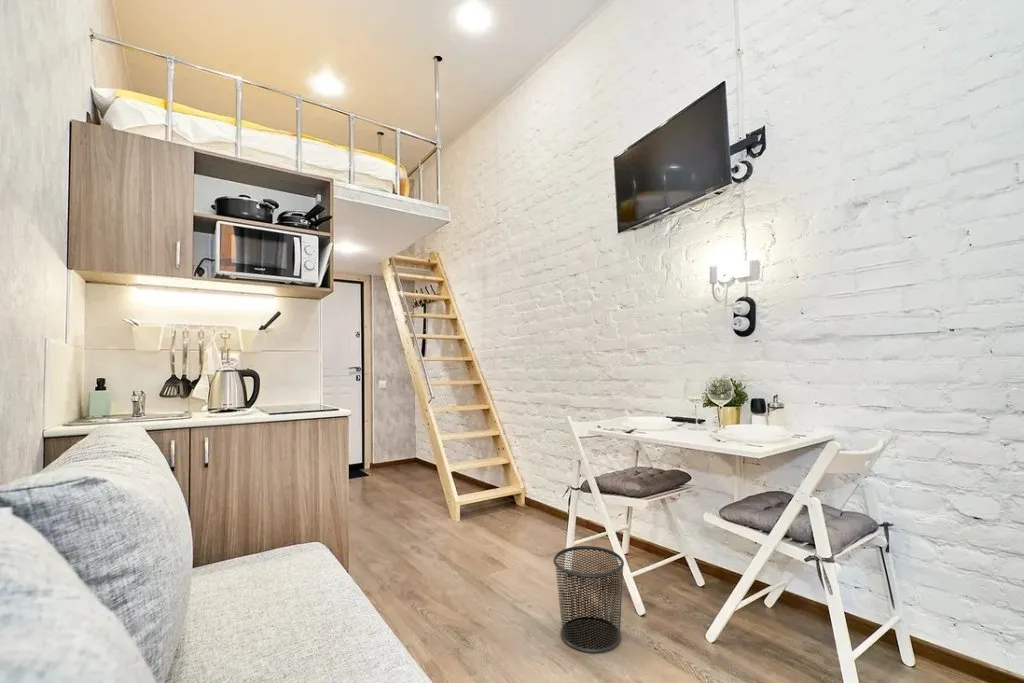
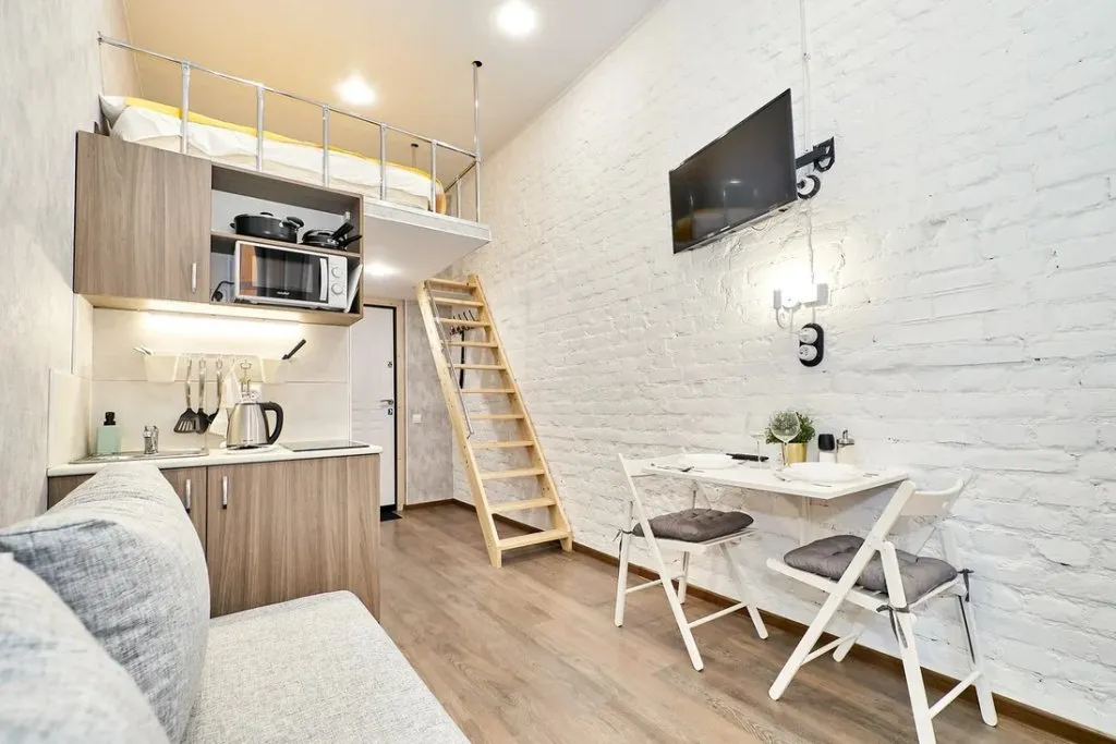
- waste bin (589, 596)
